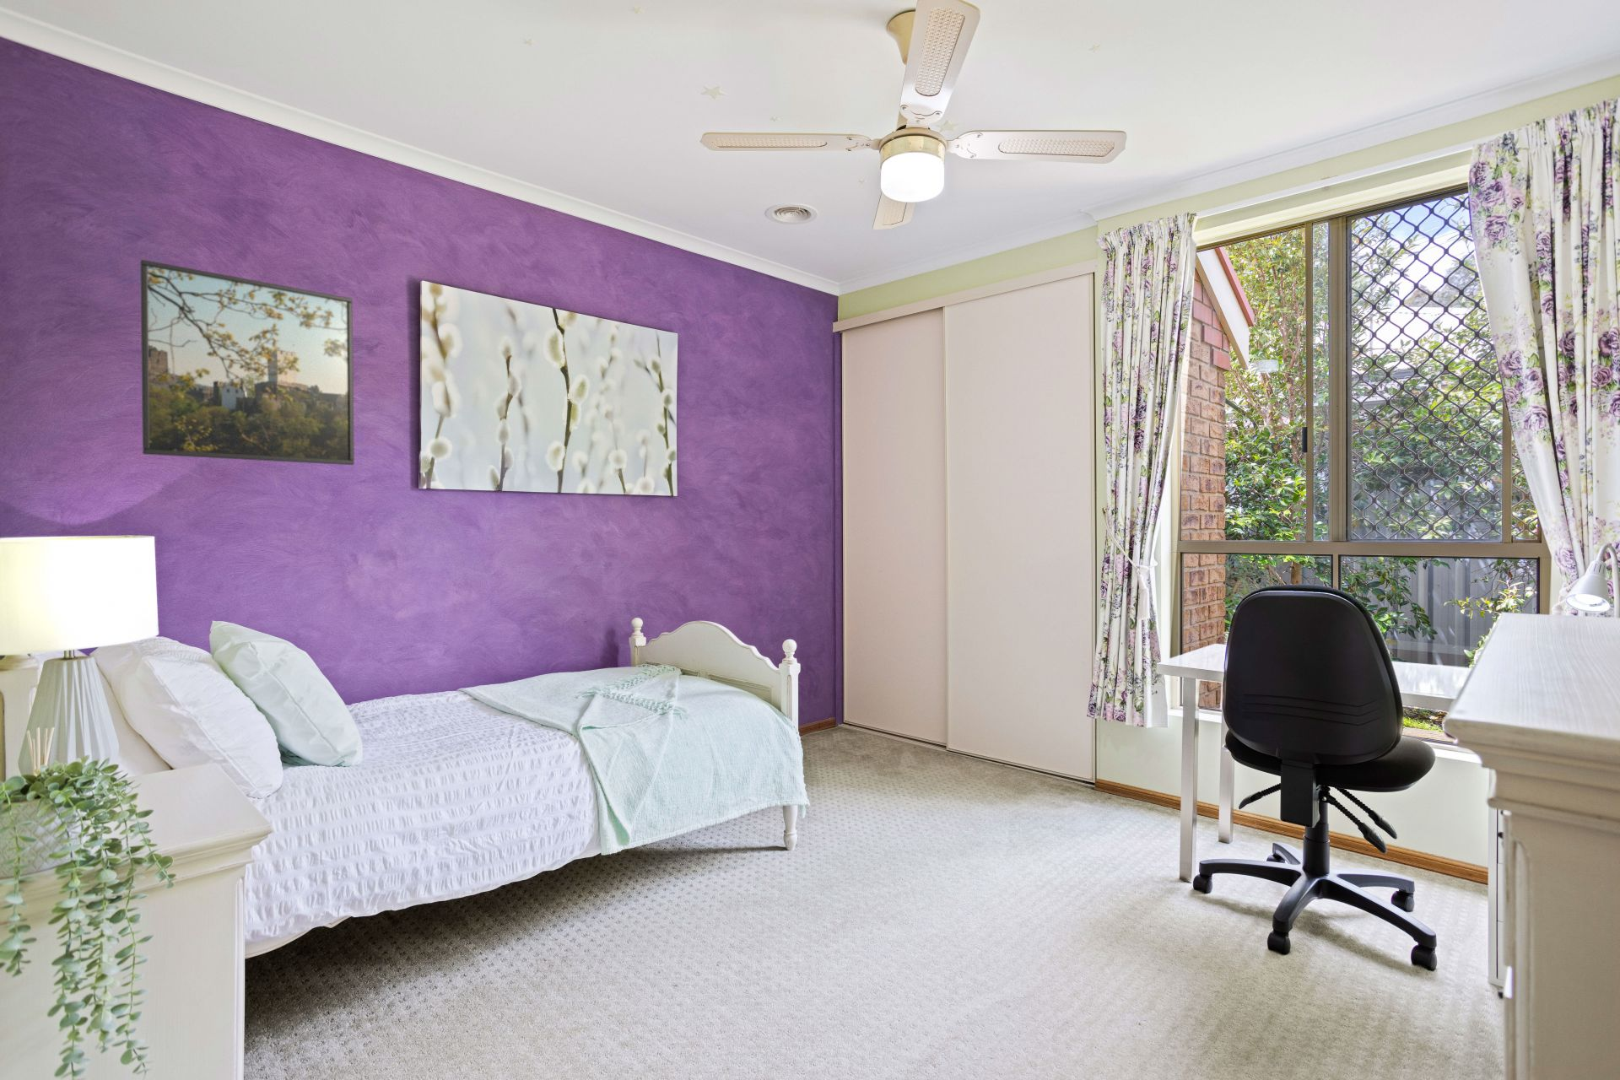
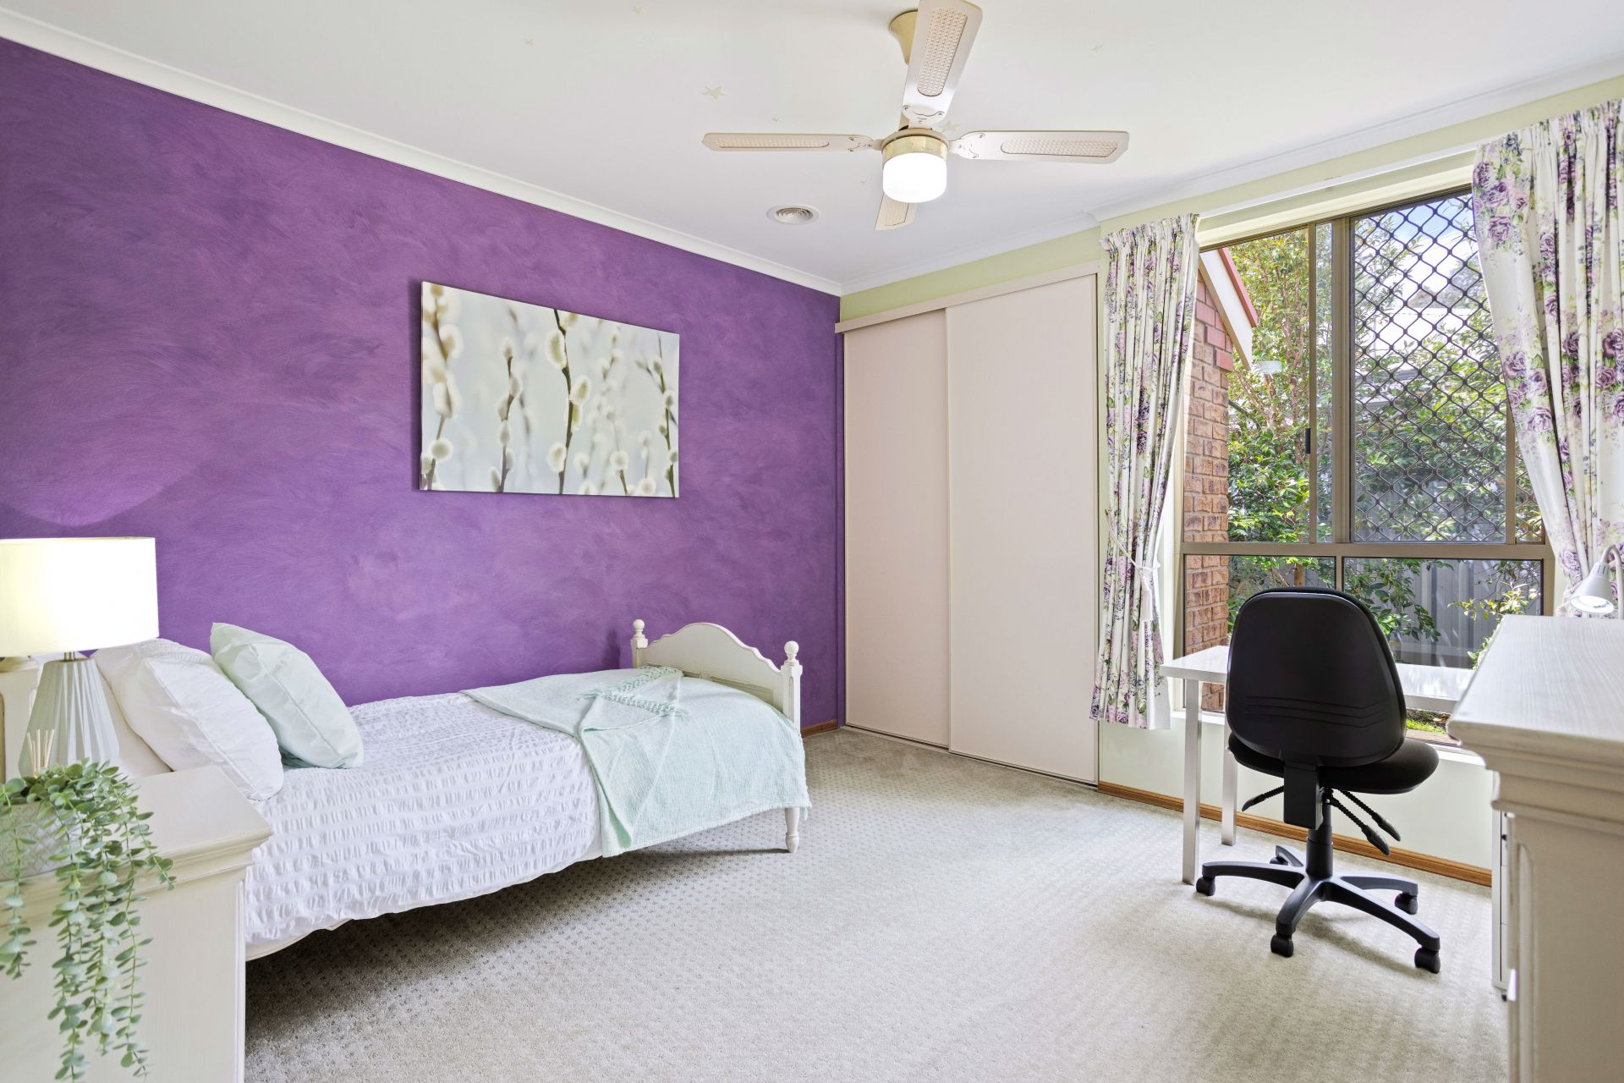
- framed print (254, 370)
